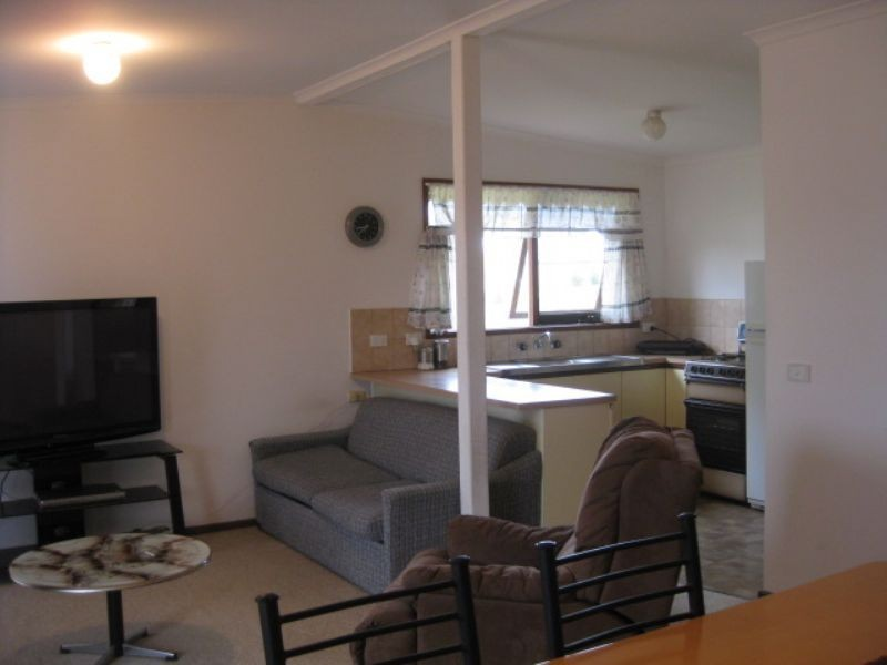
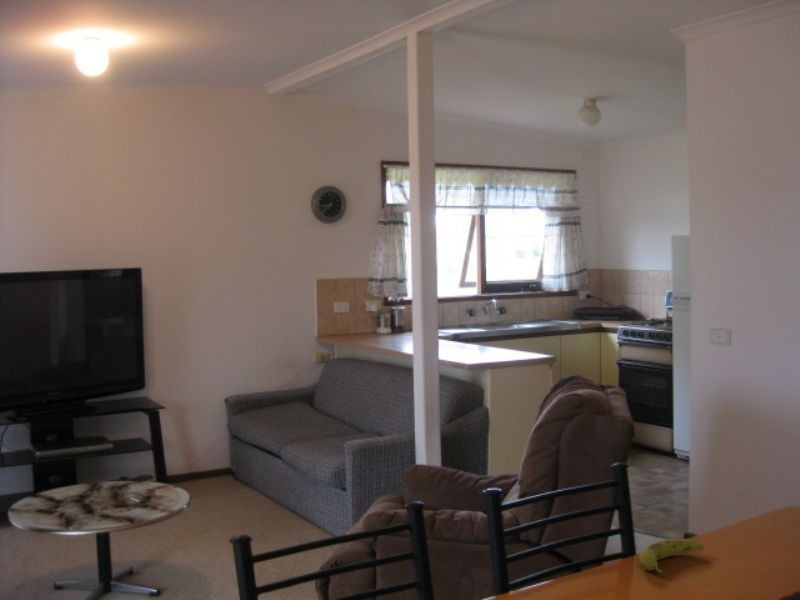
+ fruit (672, 553)
